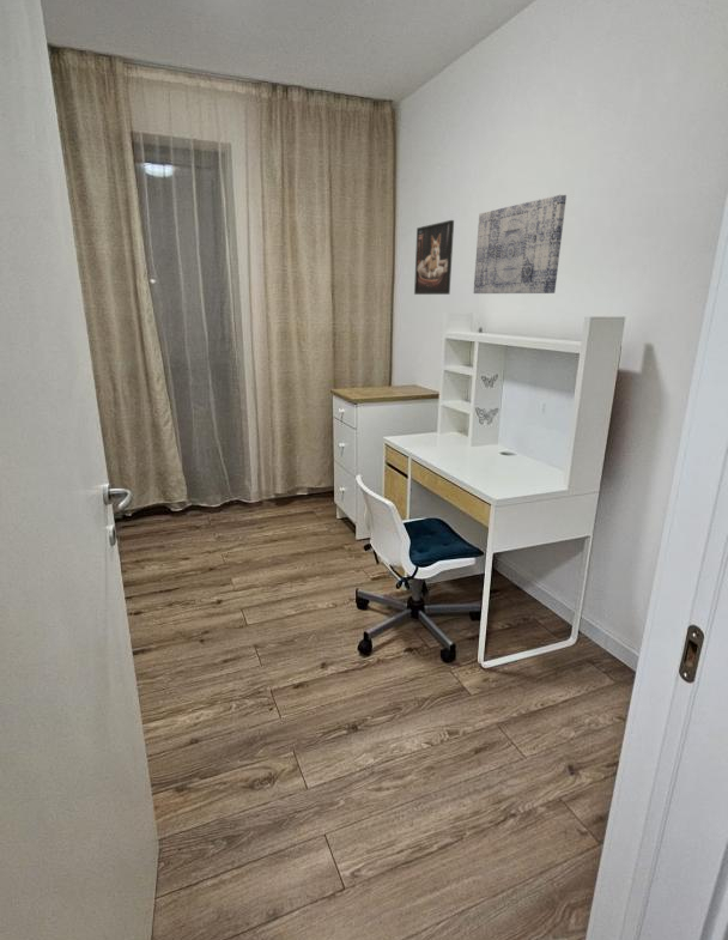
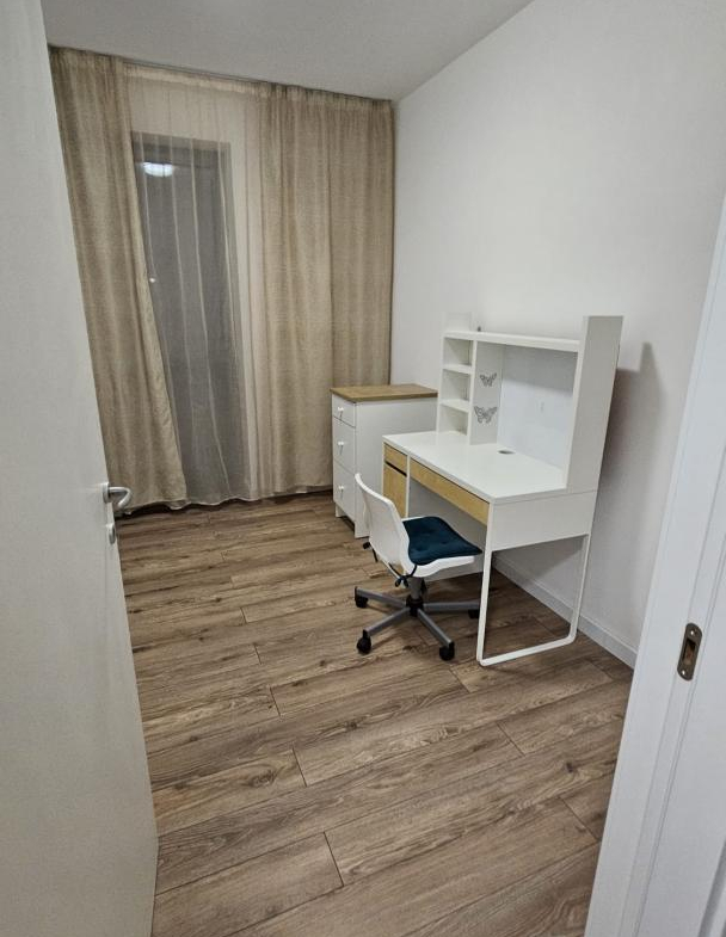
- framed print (432, 260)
- wall art (514, 250)
